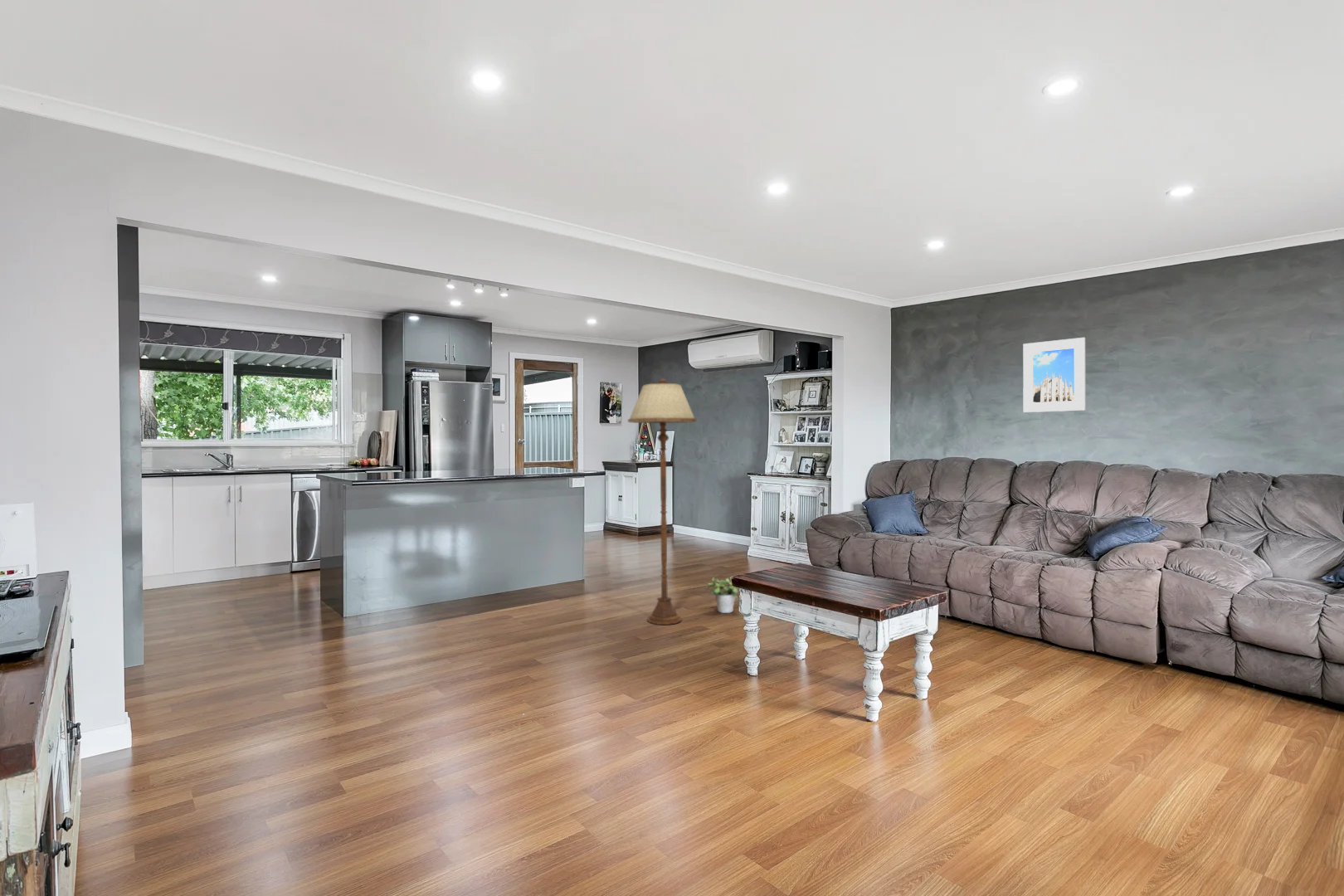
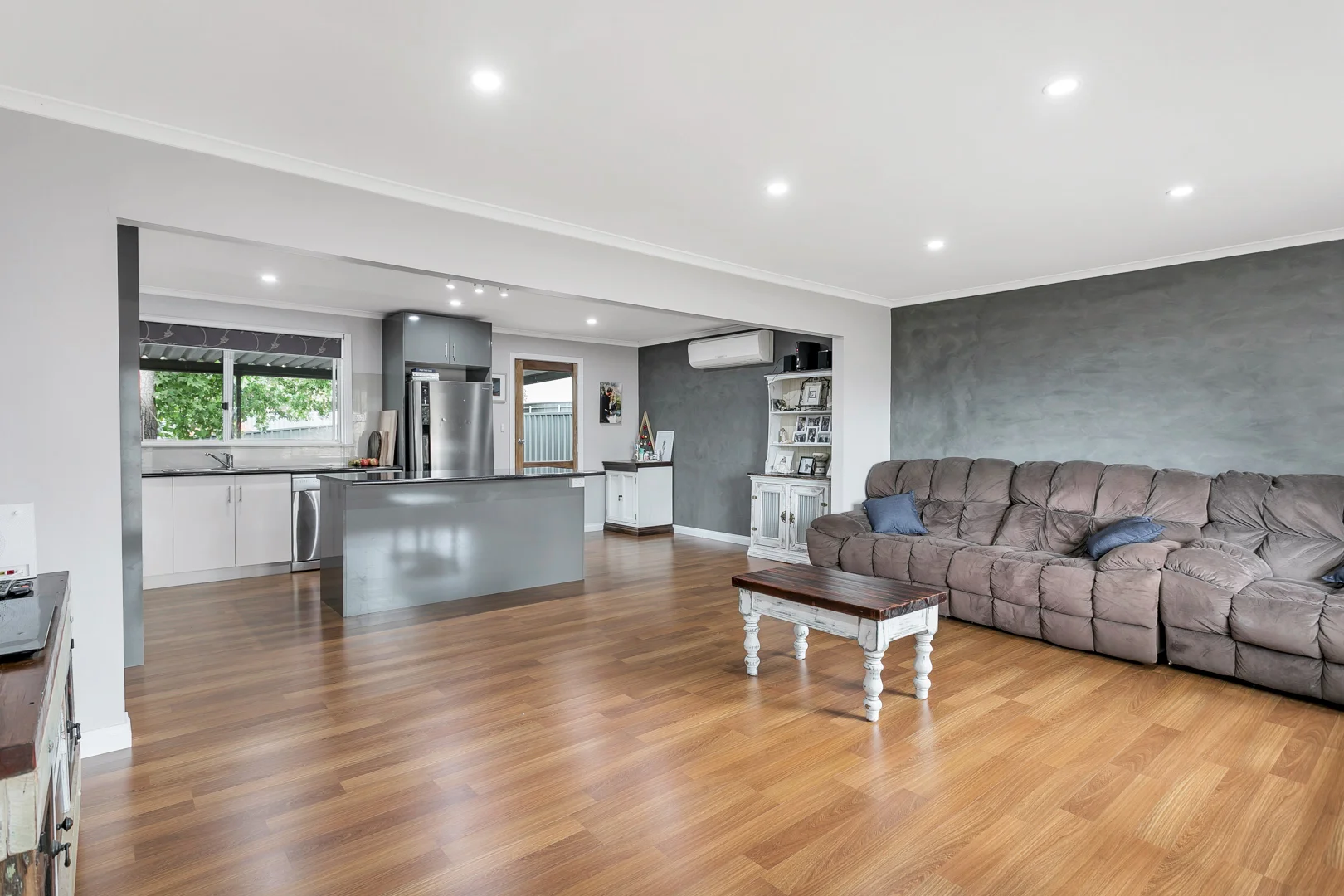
- floor lamp (663, 499)
- potted plant (724, 594)
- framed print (1053, 376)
